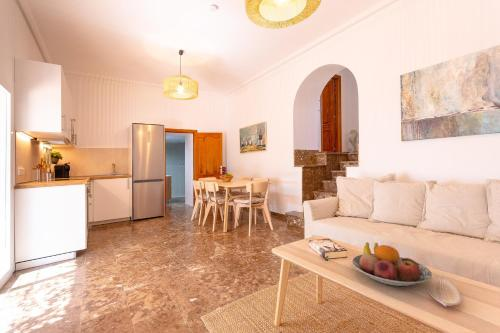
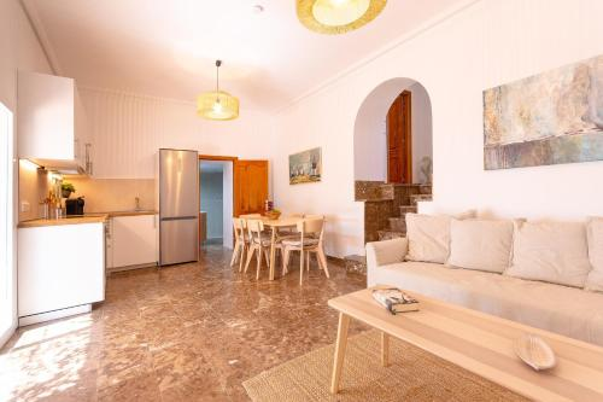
- fruit bowl (389, 263)
